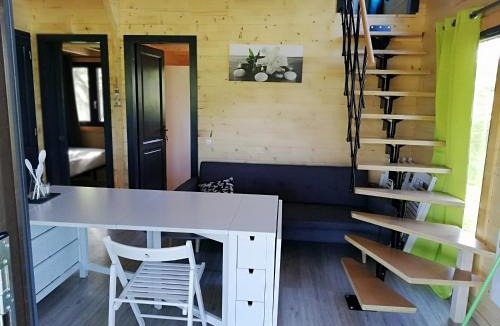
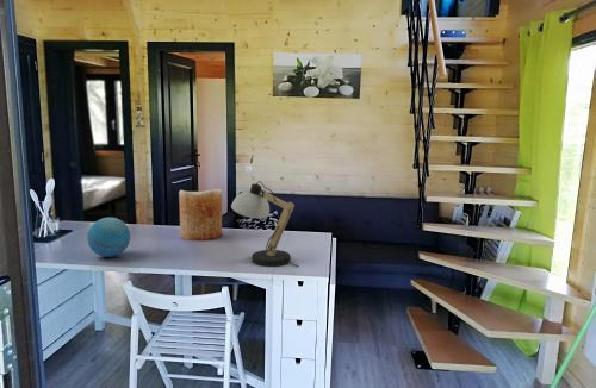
+ vase (200, 211)
+ decorative orb (108, 237)
+ desk lamp (266, 217)
